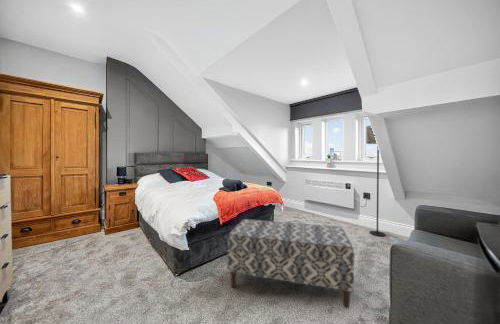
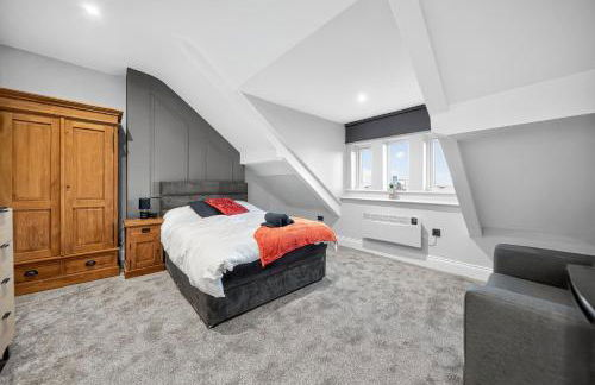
- bench (287, 256)
- floor lamp (377, 180)
